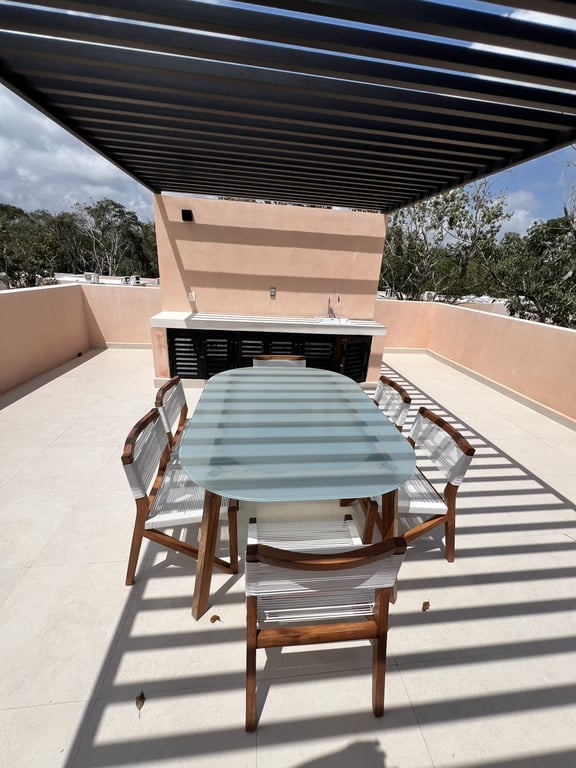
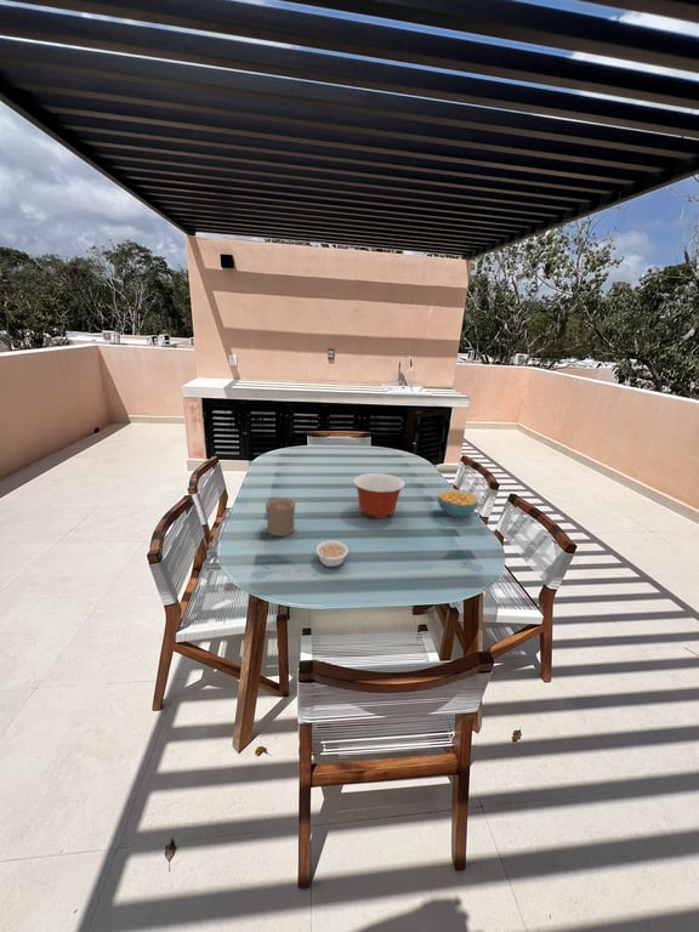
+ legume (331, 553)
+ mixing bowl (377, 496)
+ cereal bowl (456, 505)
+ cup (280, 517)
